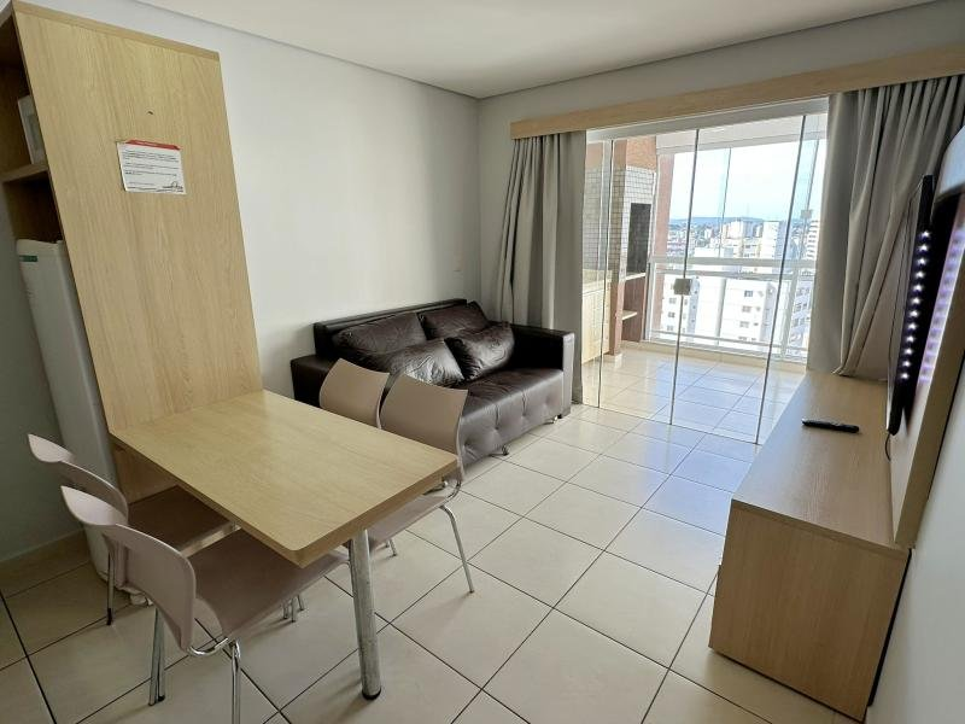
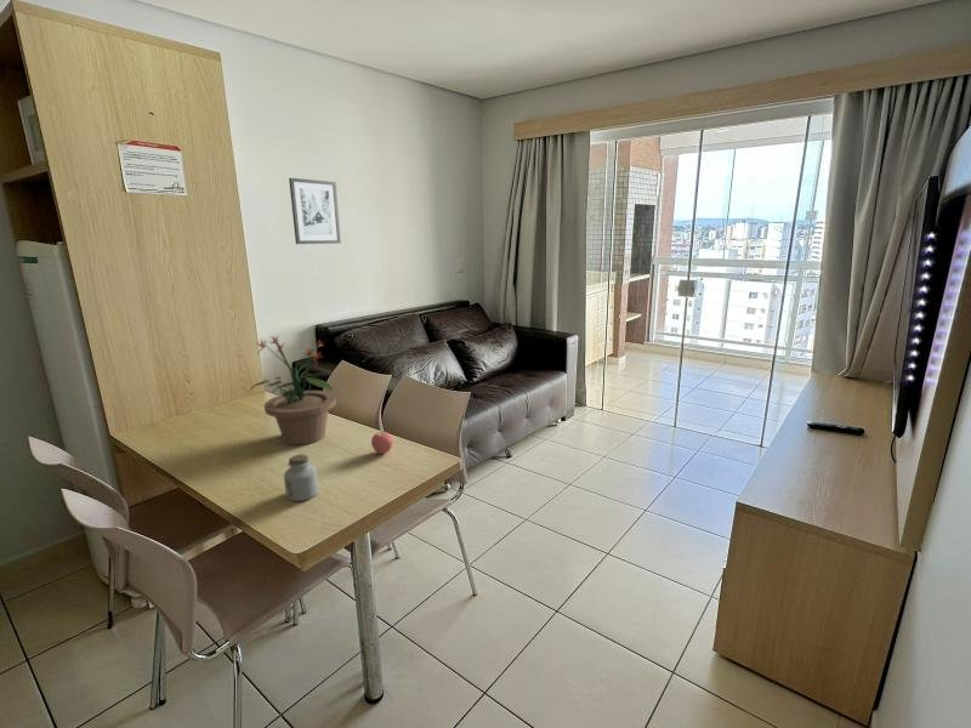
+ potted plant (294, 388)
+ wall art (316, 212)
+ jar (300, 476)
+ apple (381, 442)
